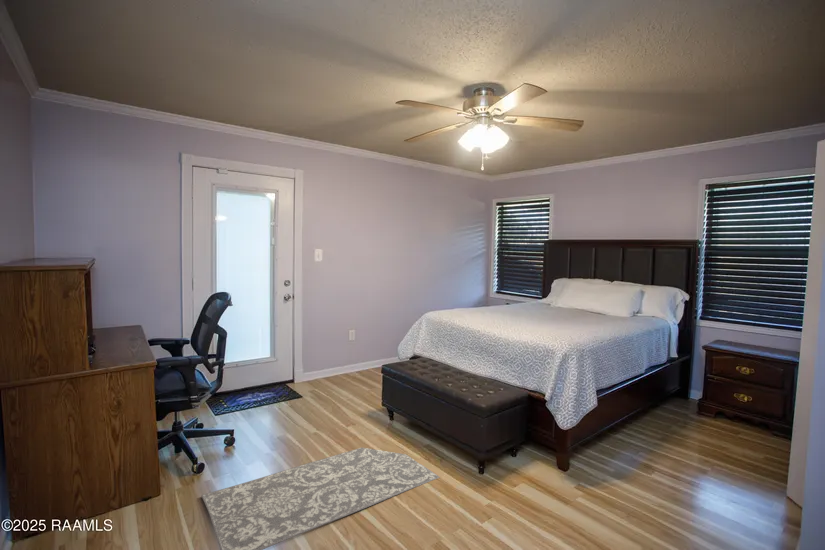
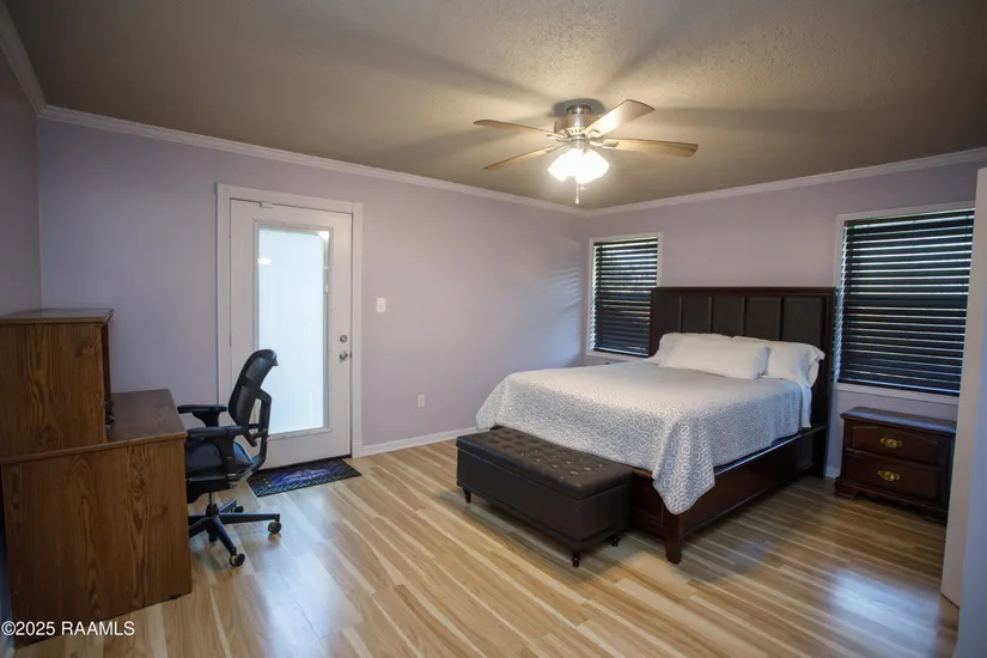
- rug (326, 486)
